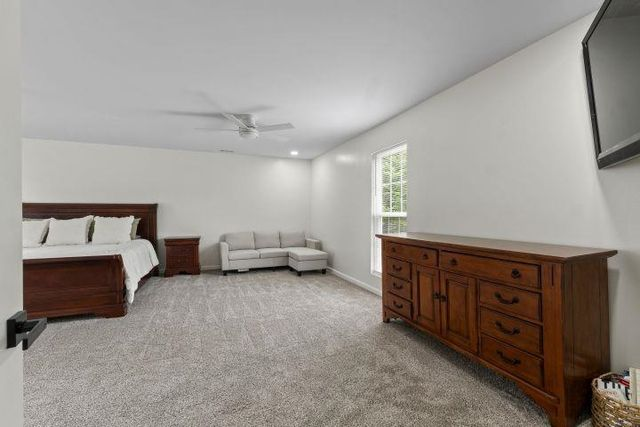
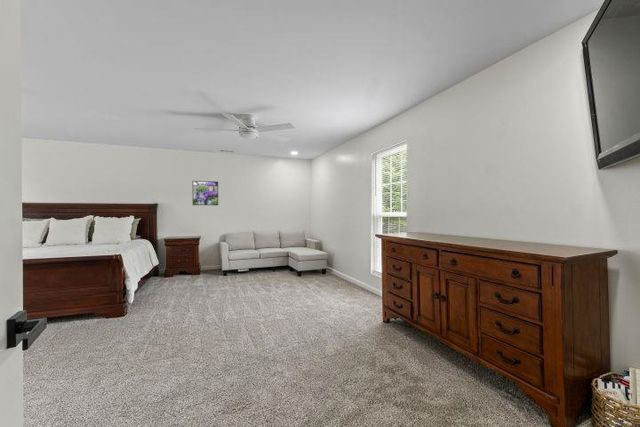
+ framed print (205, 193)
